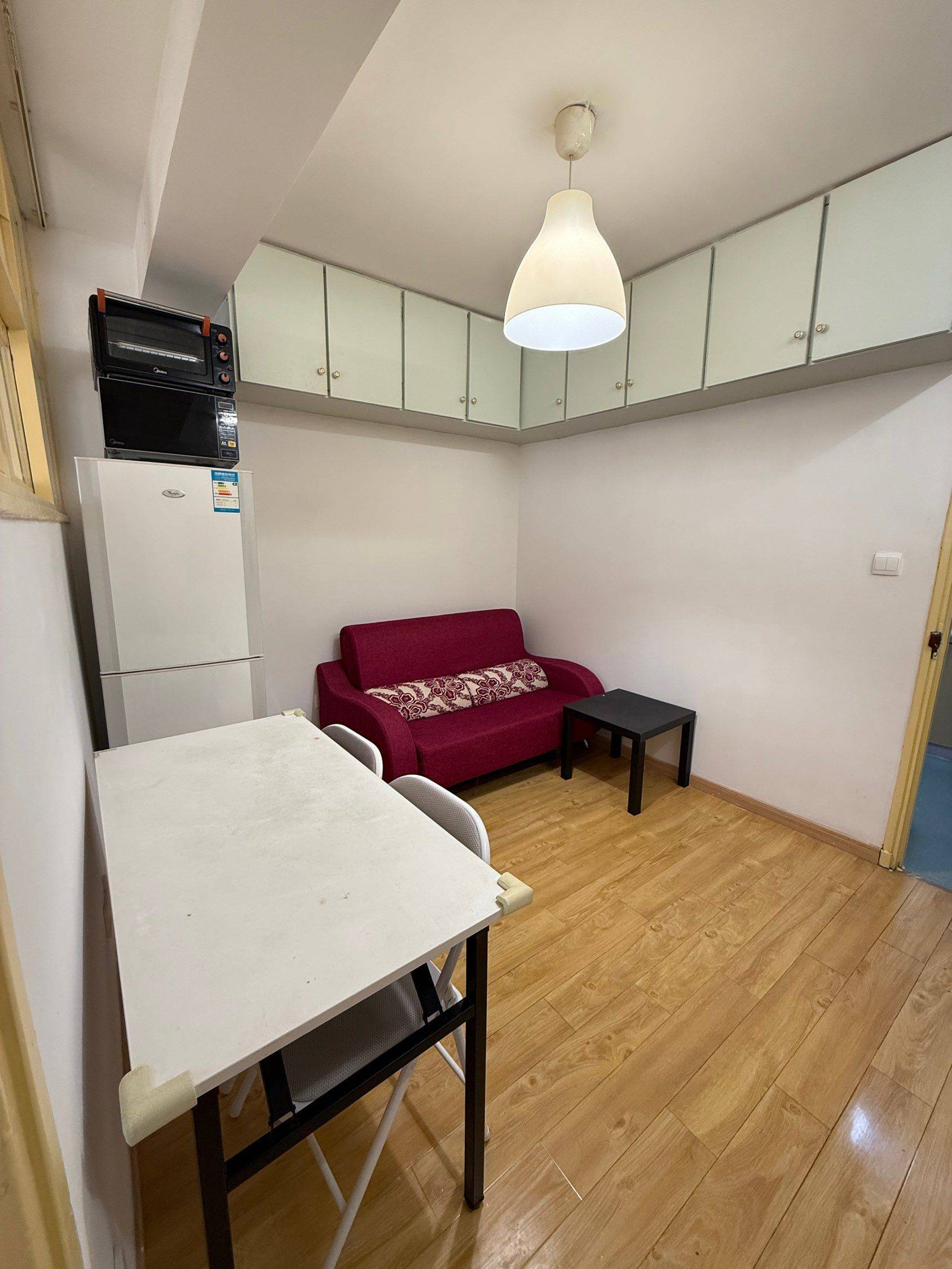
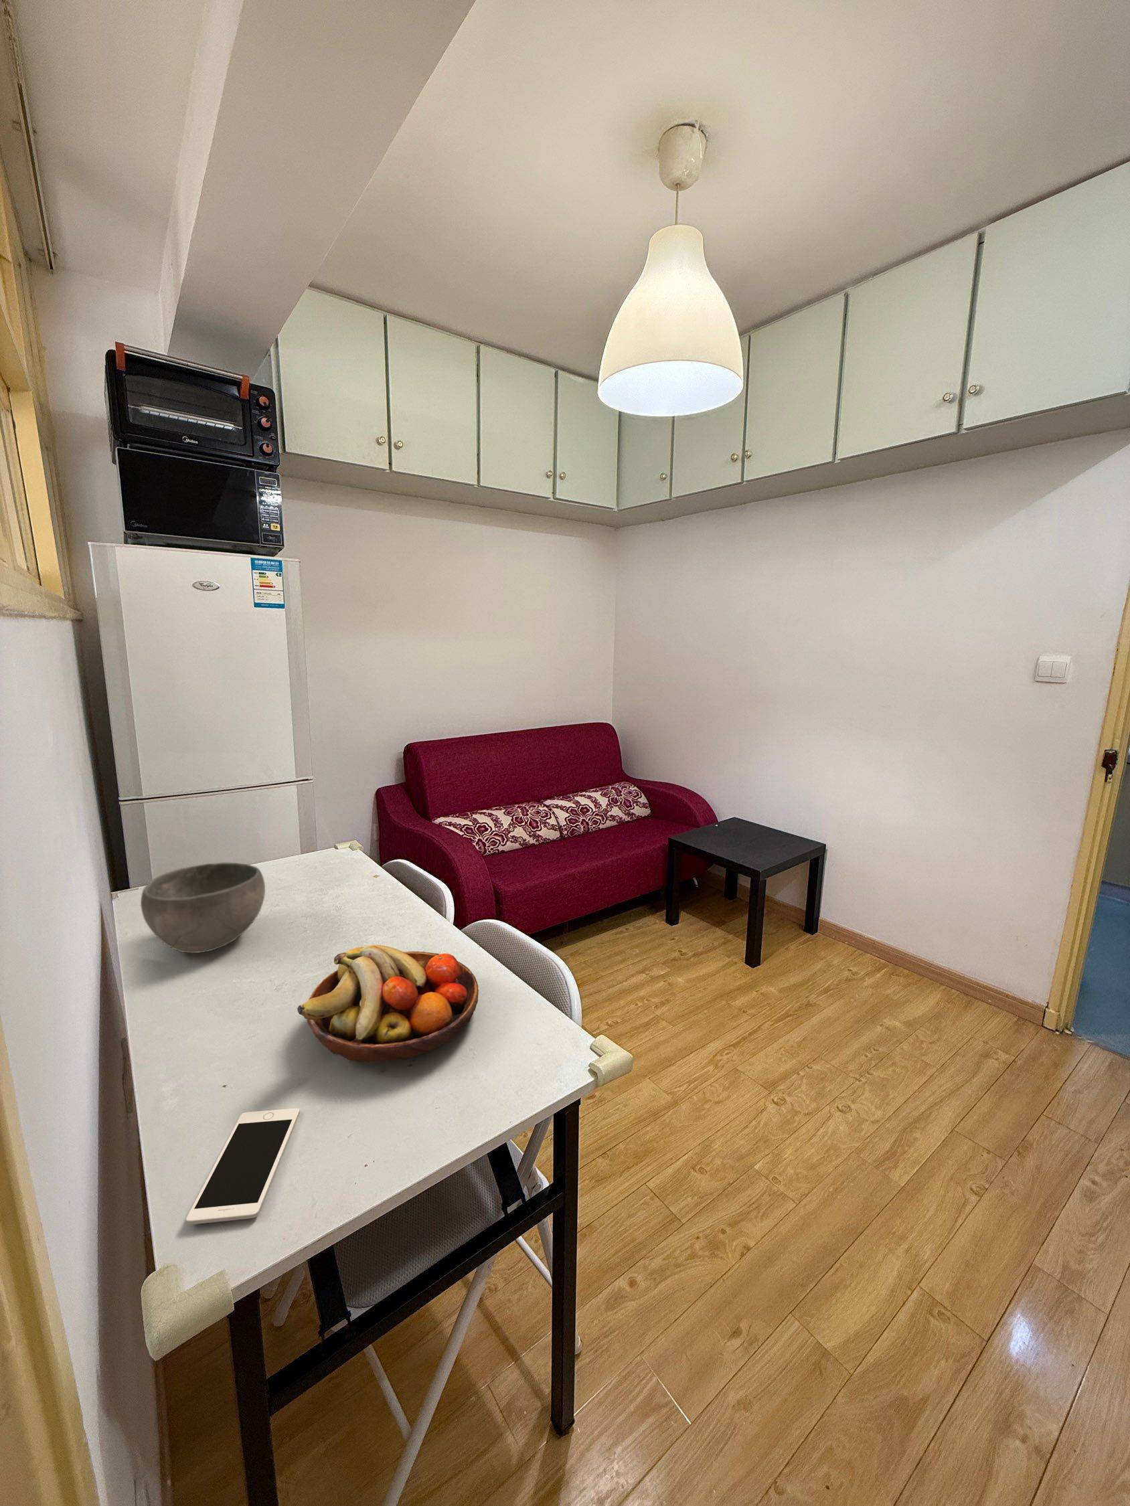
+ cell phone (248, 1159)
+ fruit bowl (394, 987)
+ bowl (207, 910)
